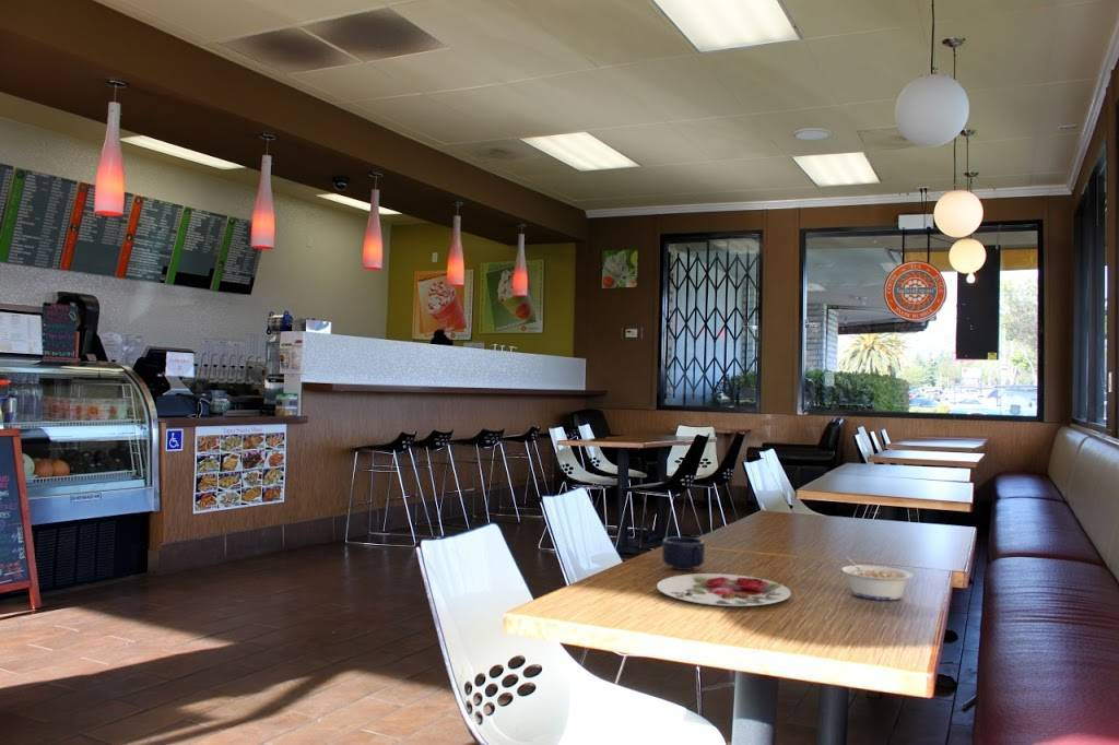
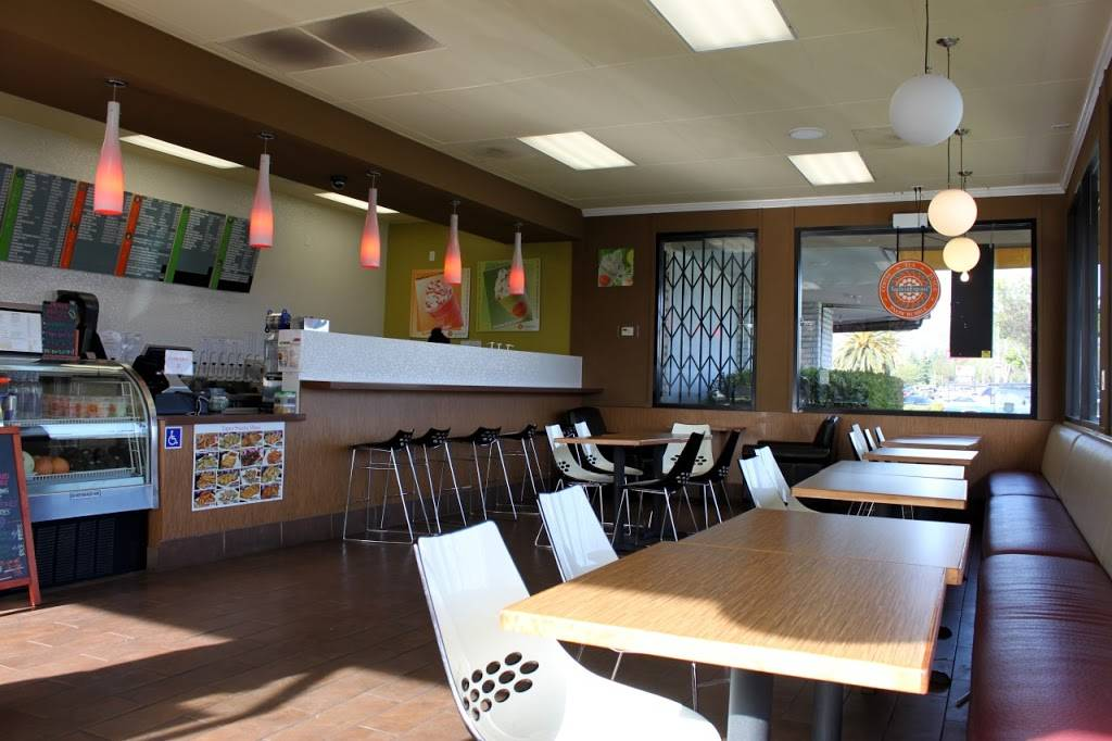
- plate (722, 587)
- mug (685, 554)
- legume (873, 580)
